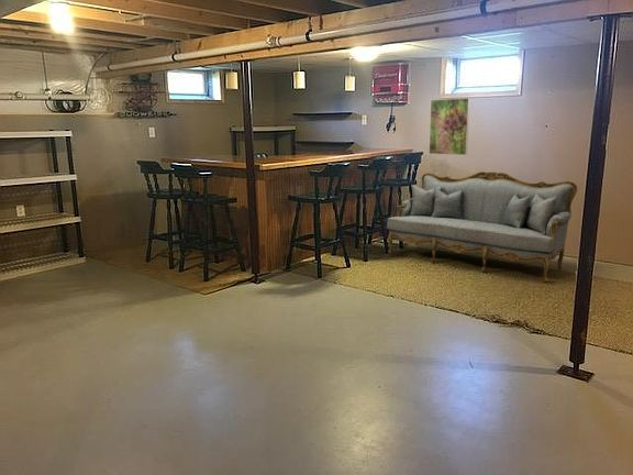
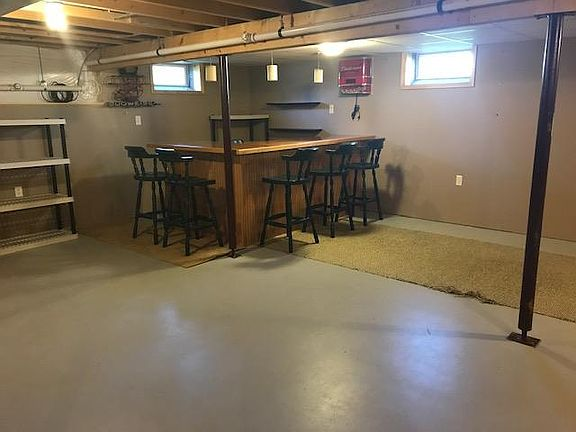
- sofa (475, 205)
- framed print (448, 126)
